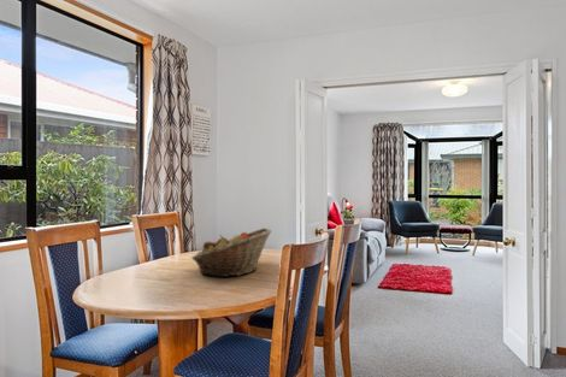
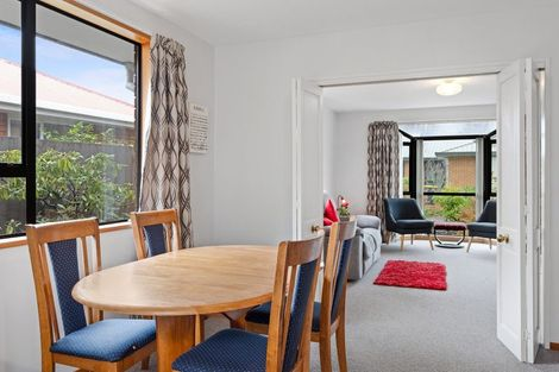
- fruit basket (232, 249)
